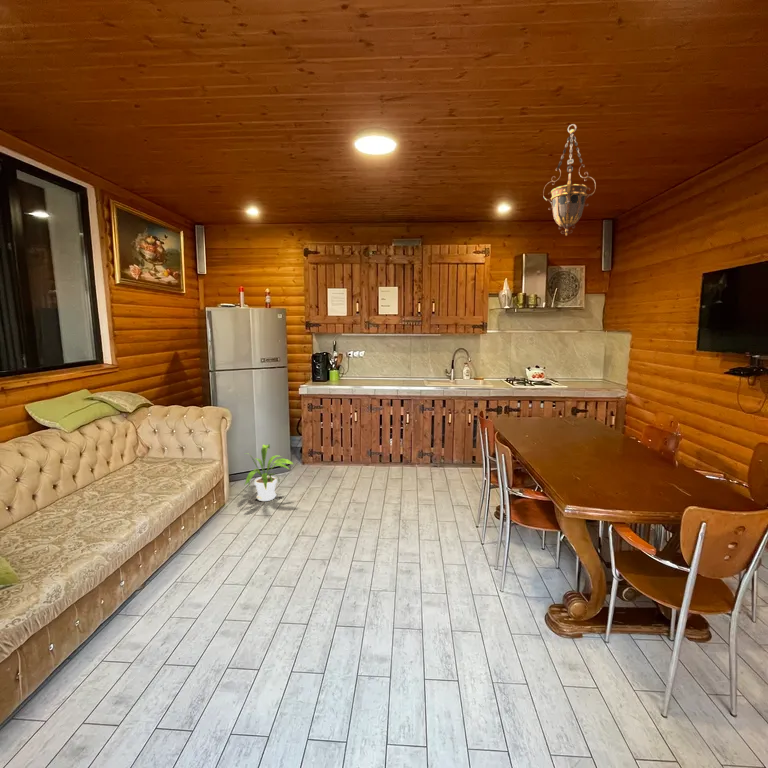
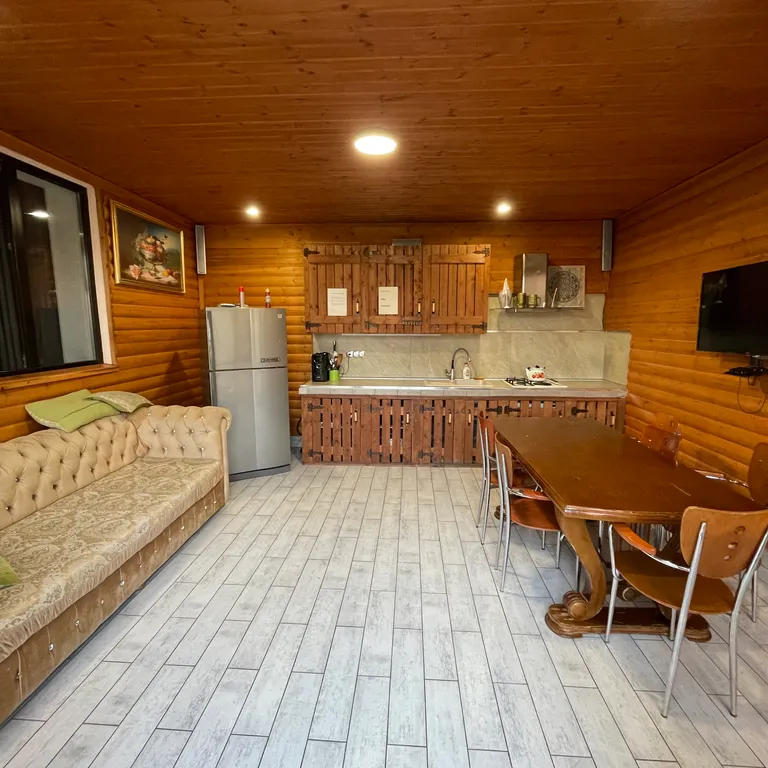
- house plant (267, 471)
- hanging lantern (569, 181)
